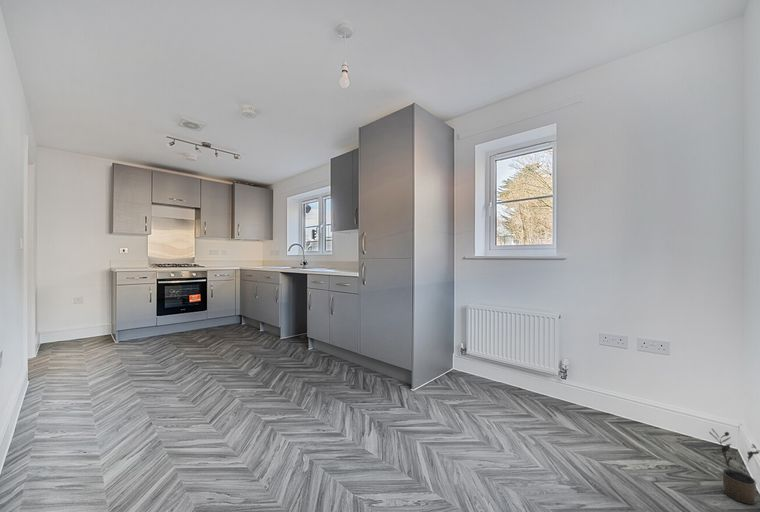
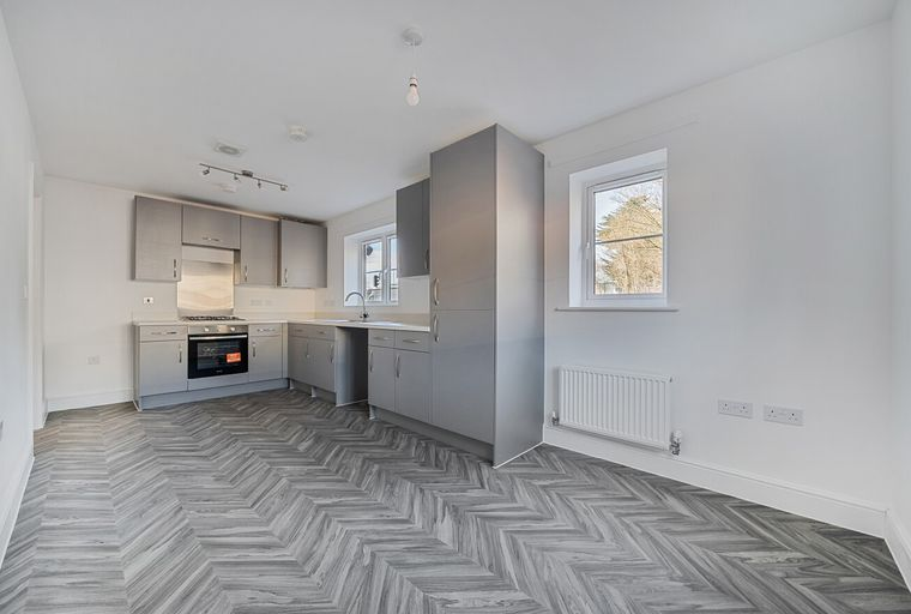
- potted plant (738, 465)
